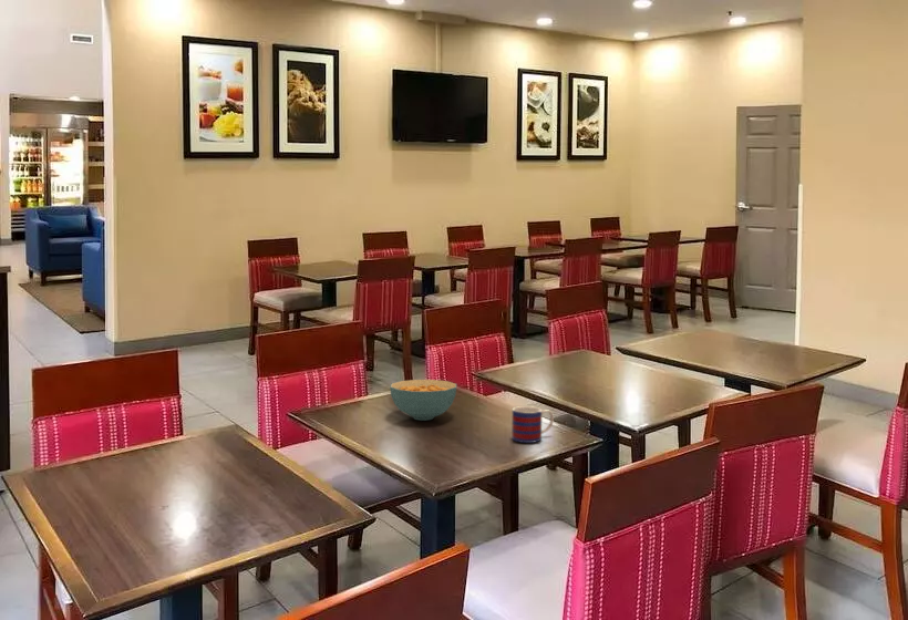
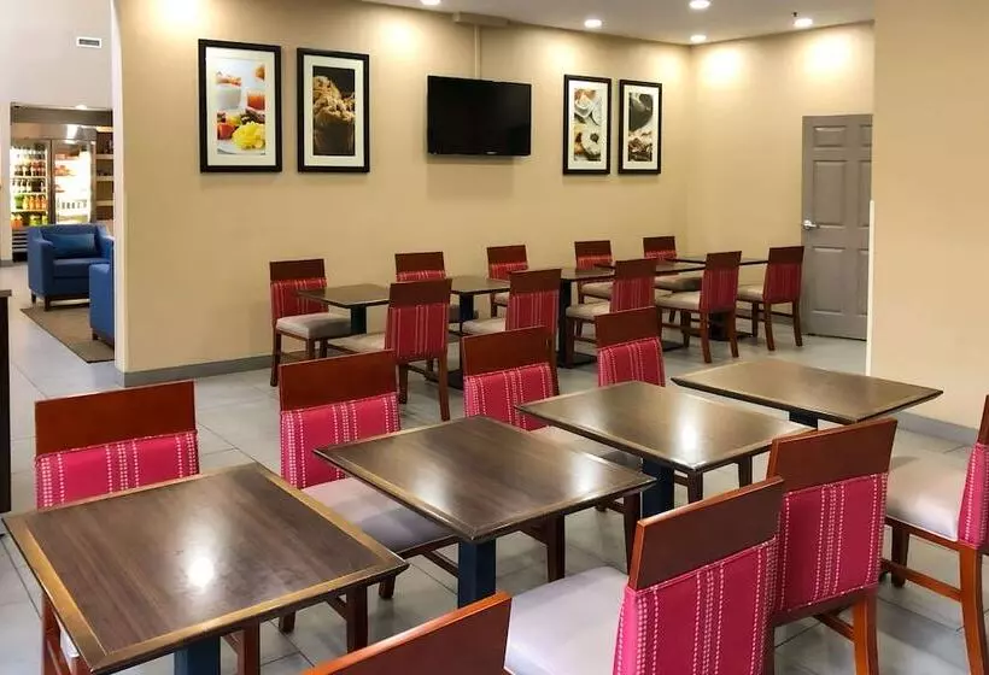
- cereal bowl (423, 401)
- mug (533, 423)
